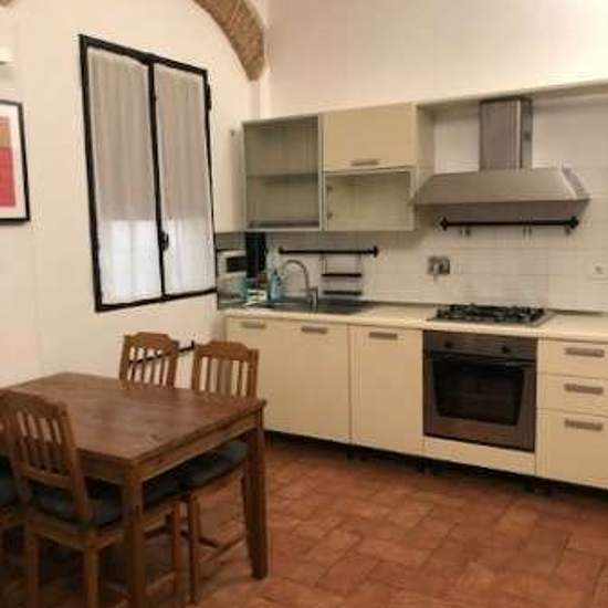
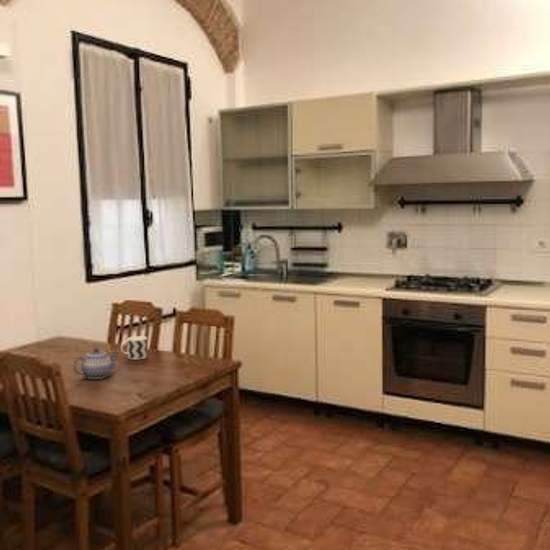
+ cup (134, 348)
+ teapot (96, 362)
